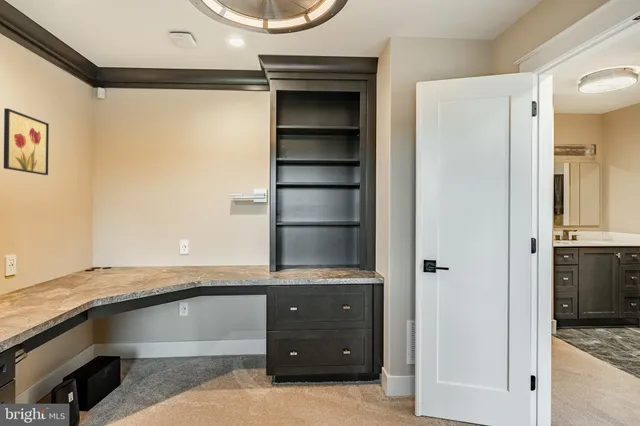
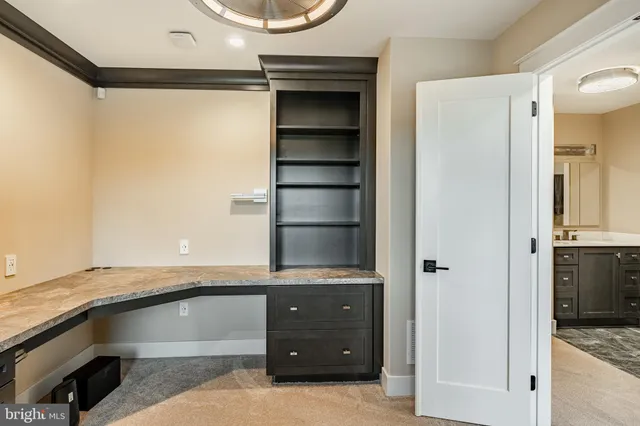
- wall art (26, 144)
